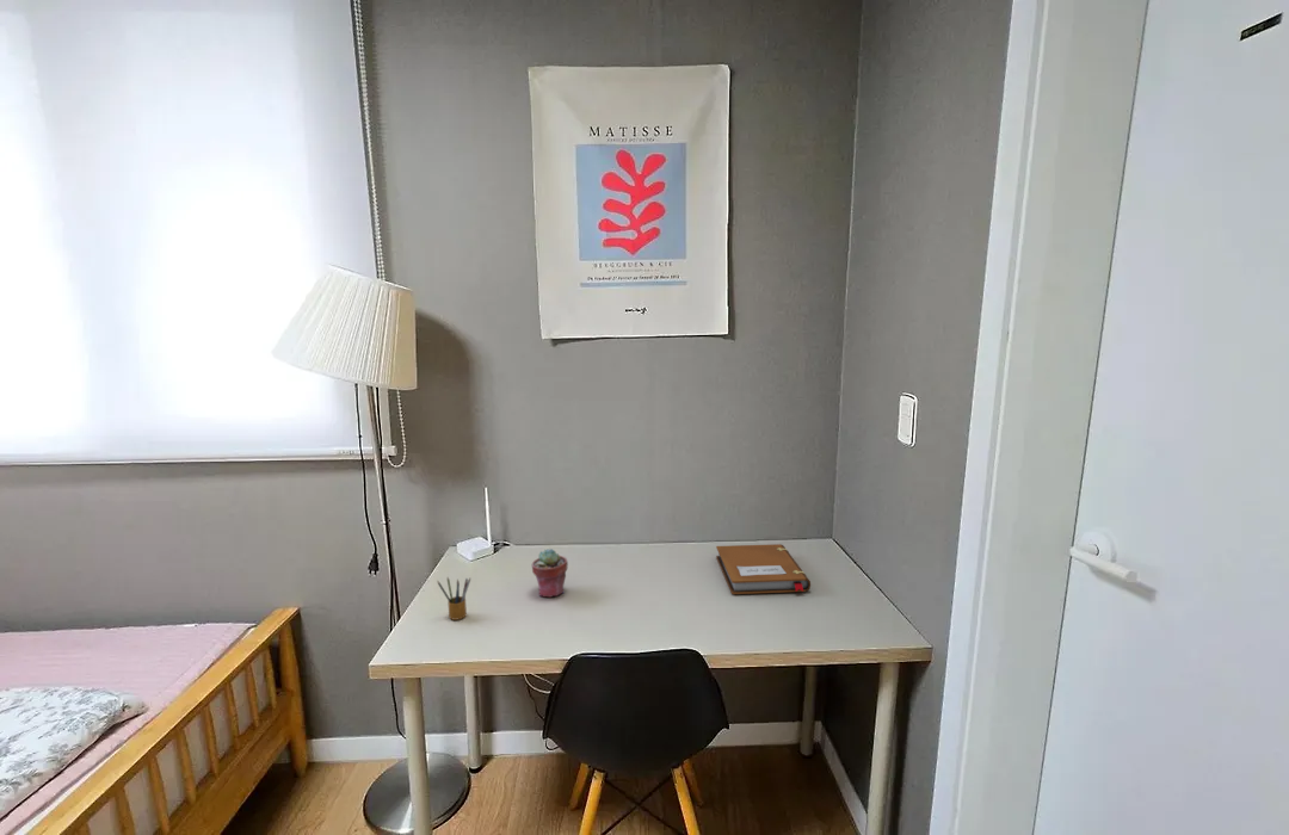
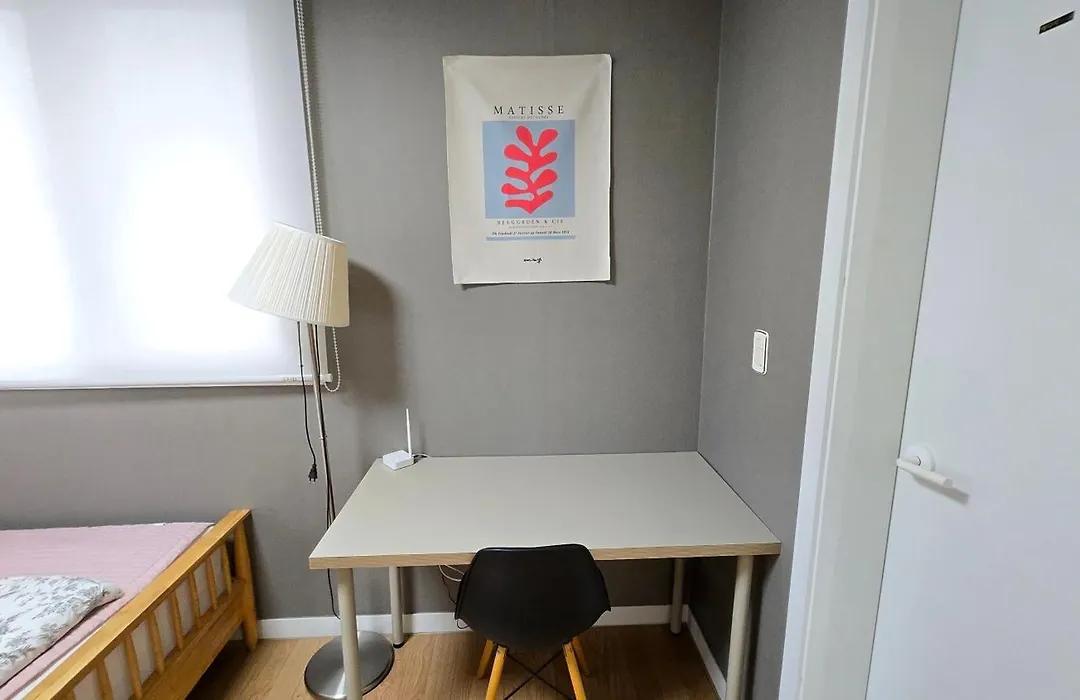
- pencil box (455, 596)
- notebook (760, 568)
- potted succulent (549, 570)
